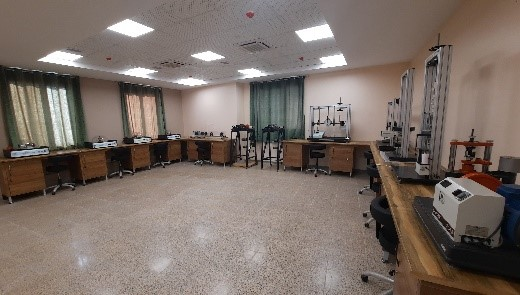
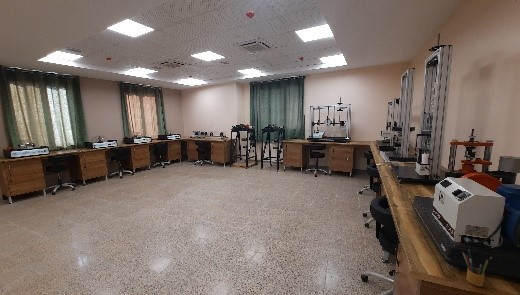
+ pencil box (476, 268)
